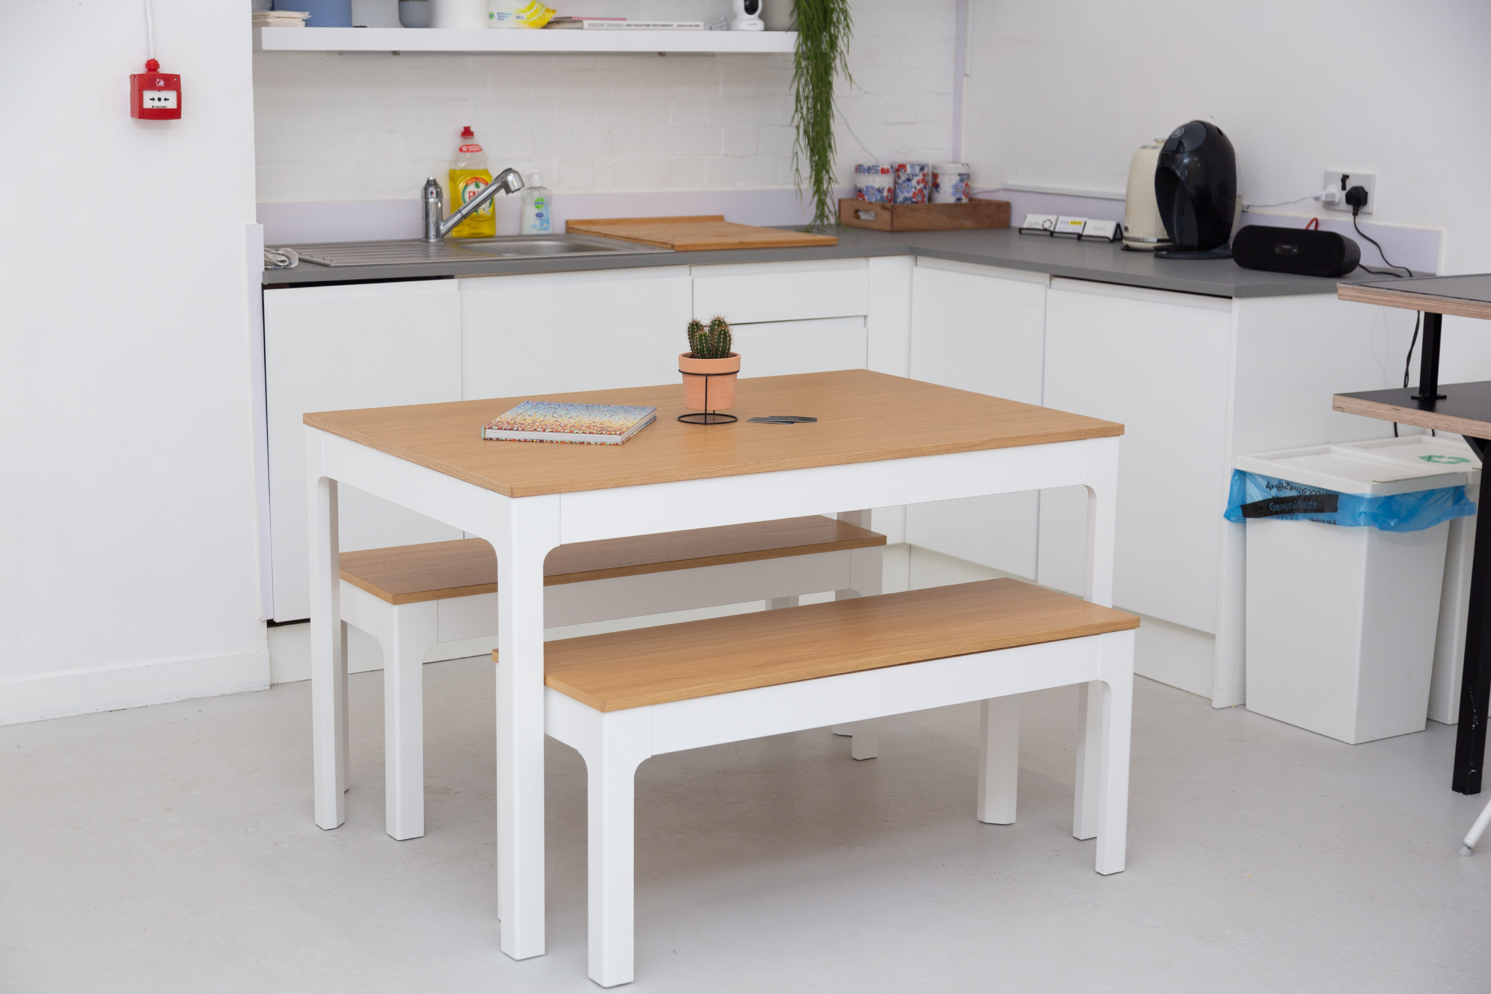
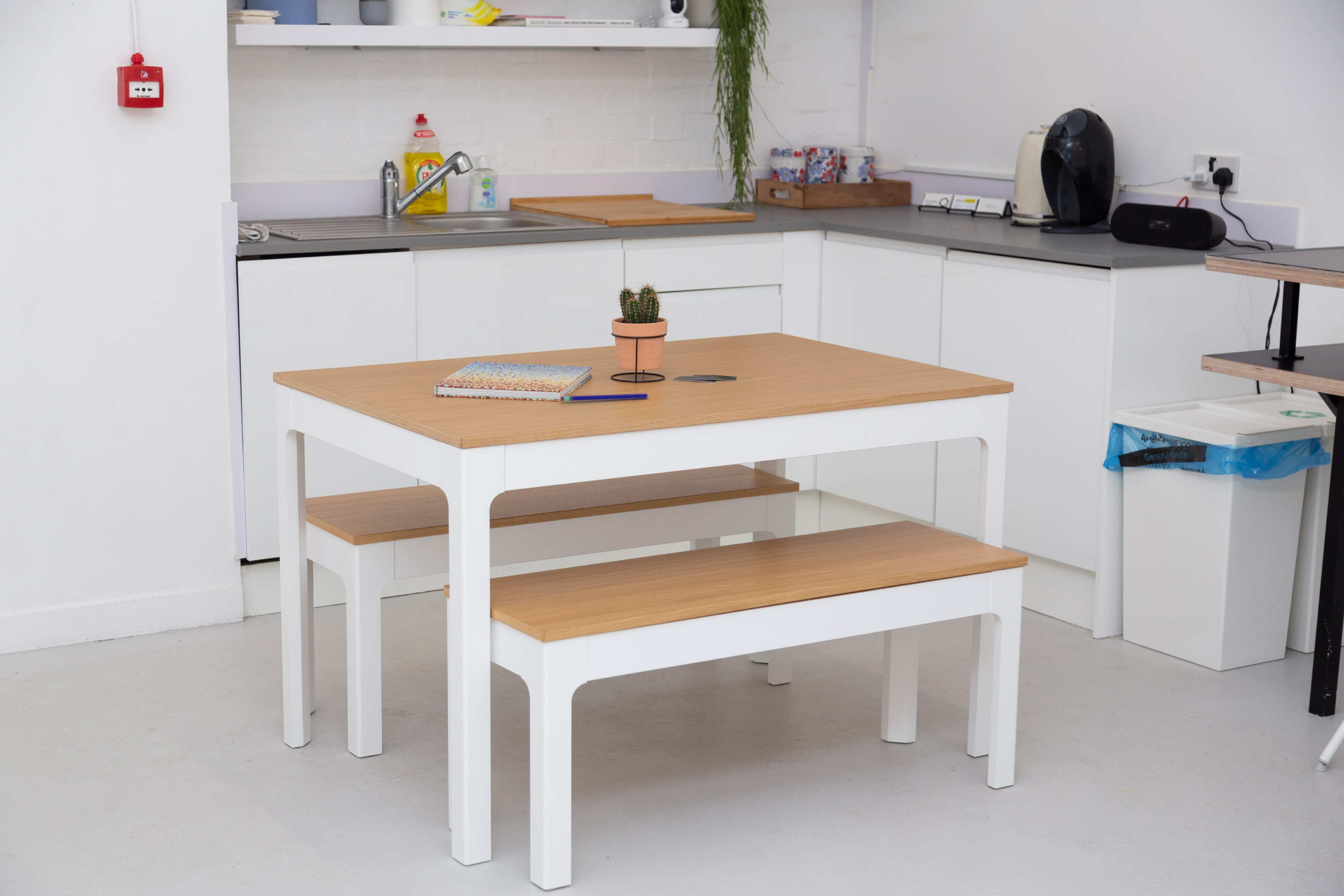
+ pen (604, 397)
